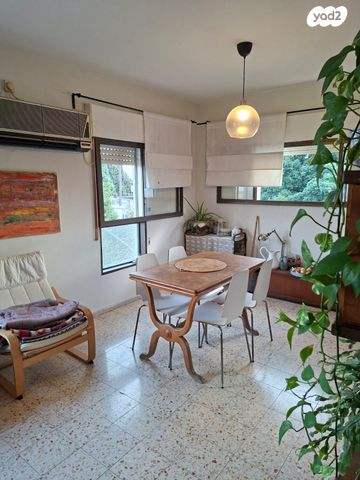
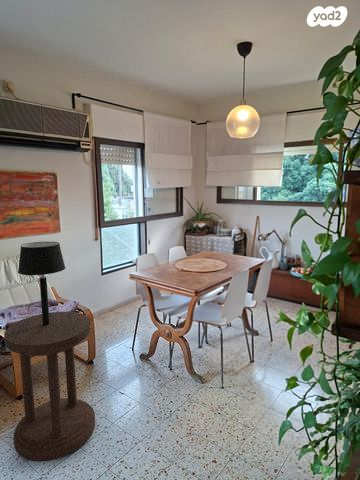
+ side table (52, 379)
+ table lamp (43, 284)
